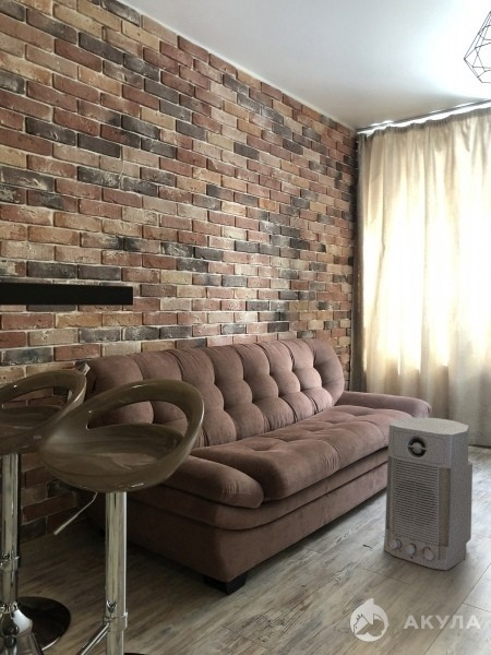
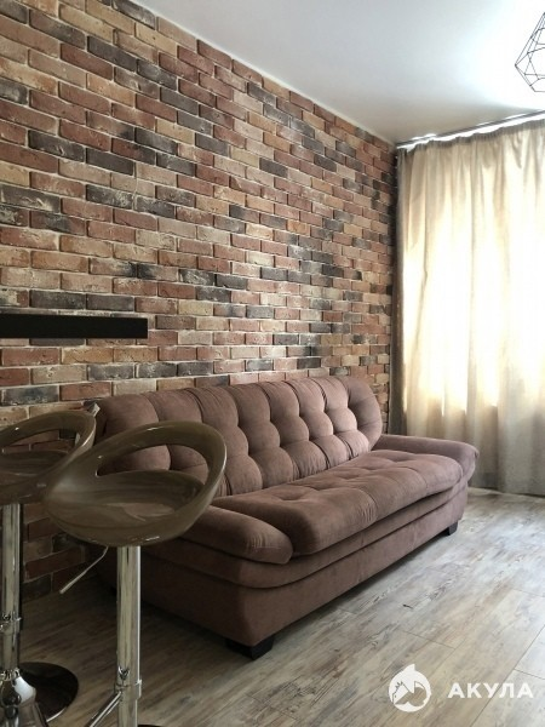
- air purifier (429, 486)
